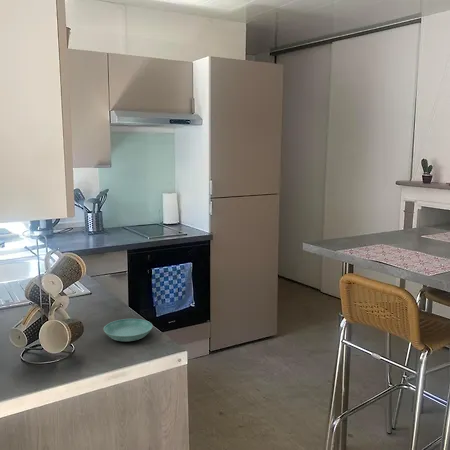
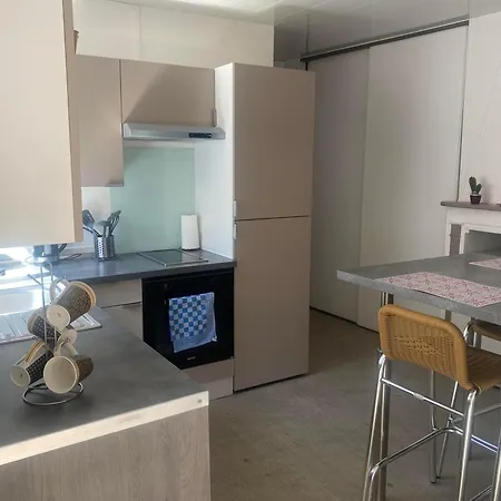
- saucer (128, 330)
